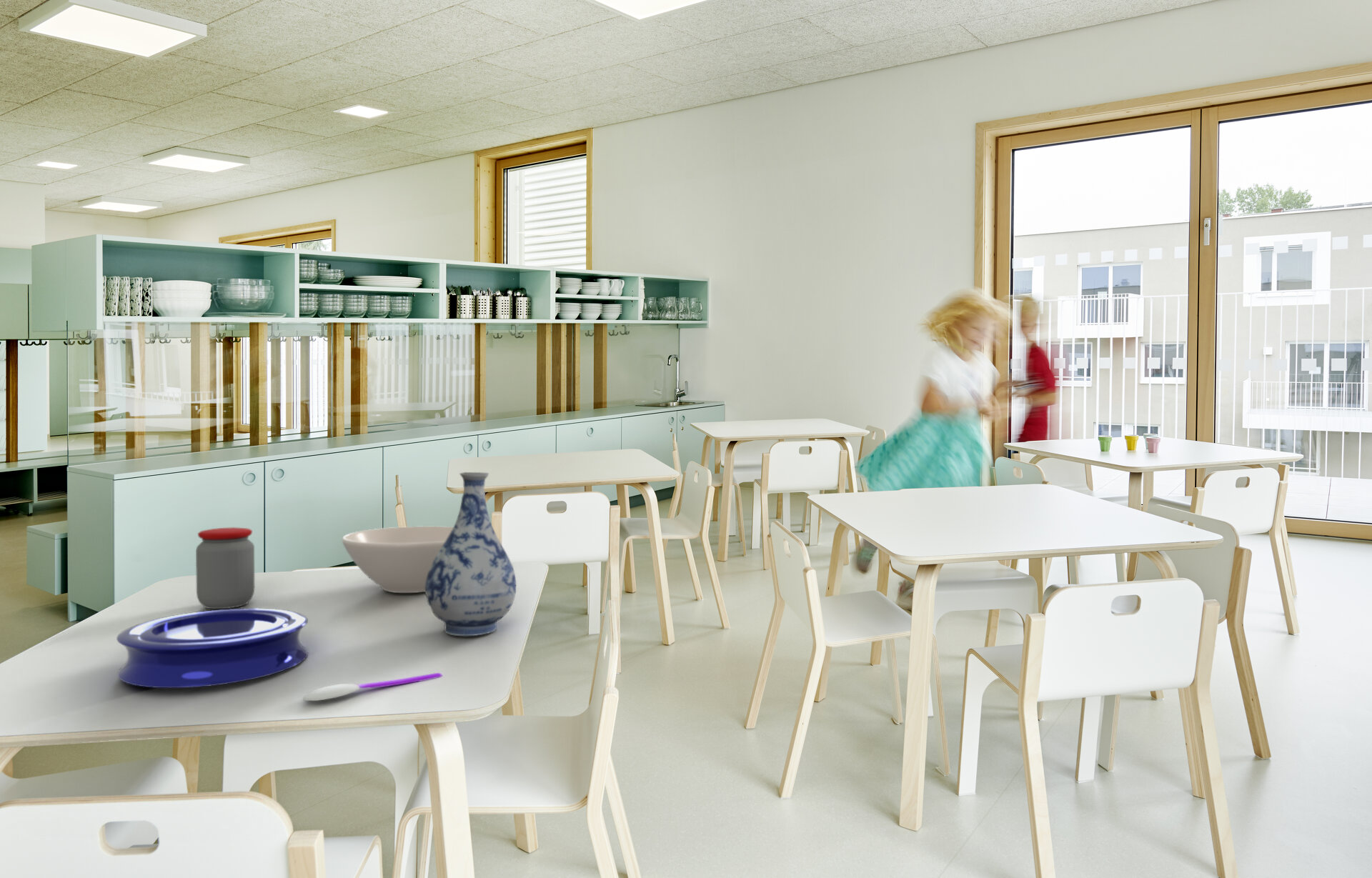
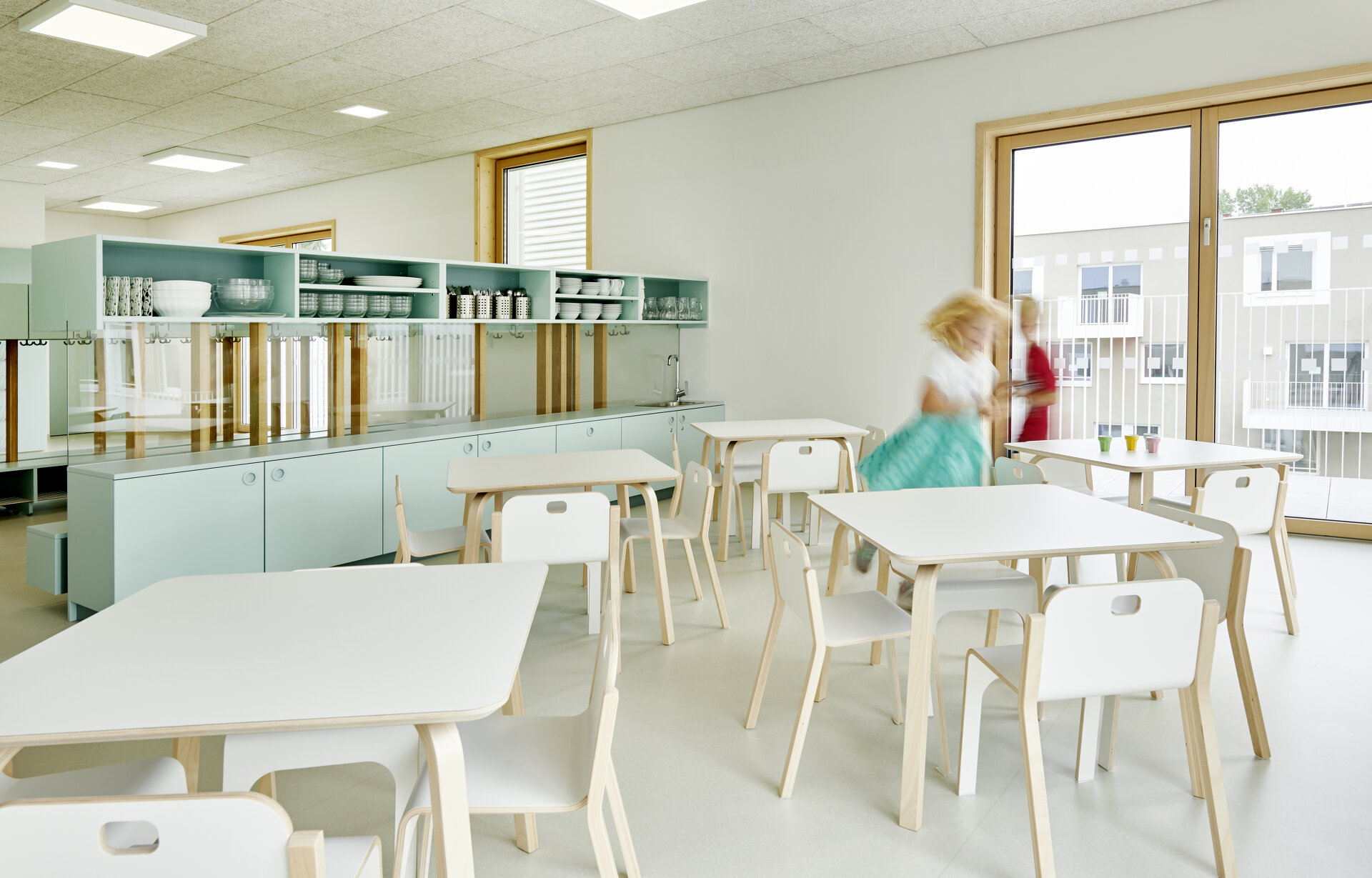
- spoon (374, 684)
- vase (472, 552)
- bowl (413, 561)
- jar (225, 567)
- plate (217, 644)
